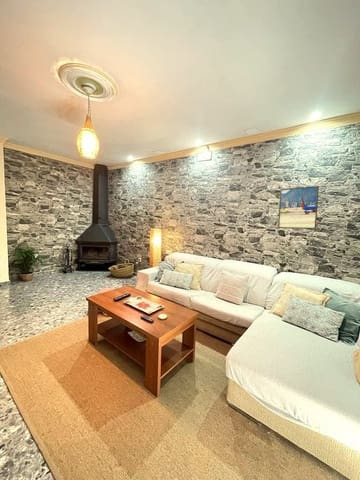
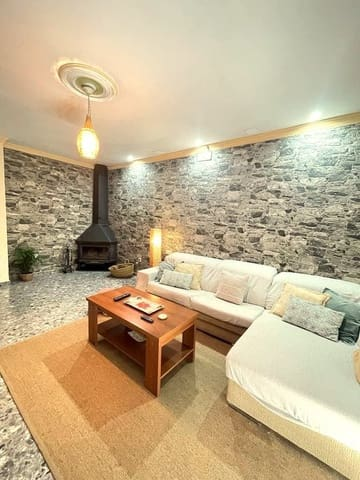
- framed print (297, 208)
